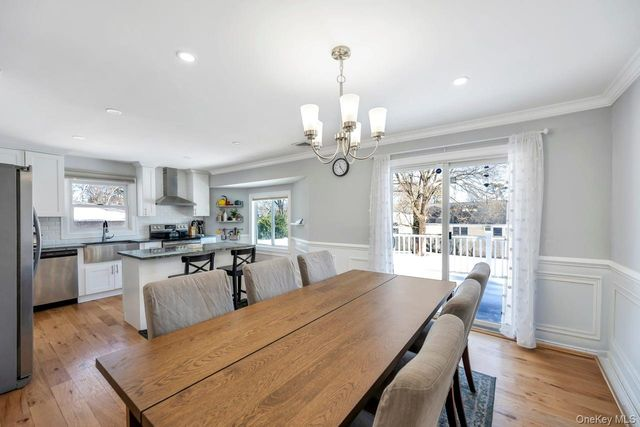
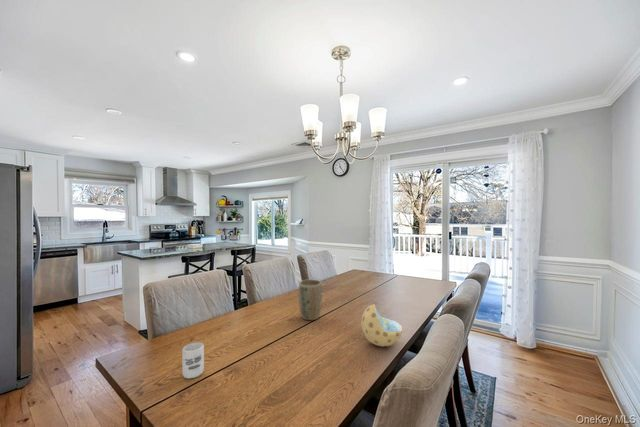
+ bowl (381, 324)
+ plant pot (310, 299)
+ cup (193, 360)
